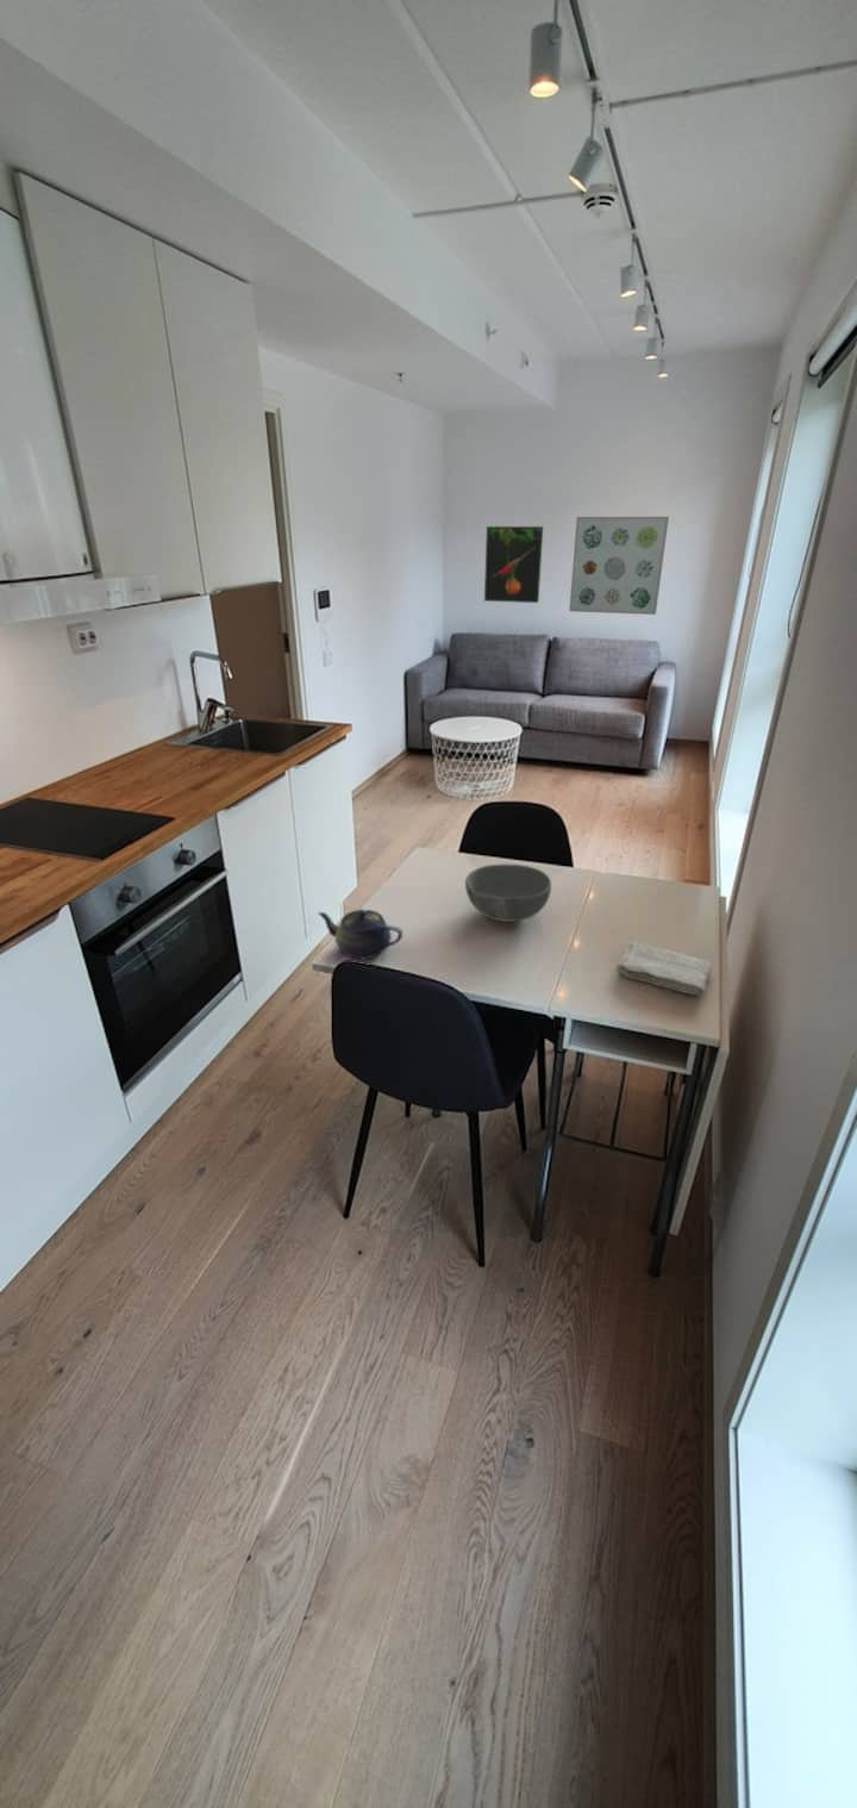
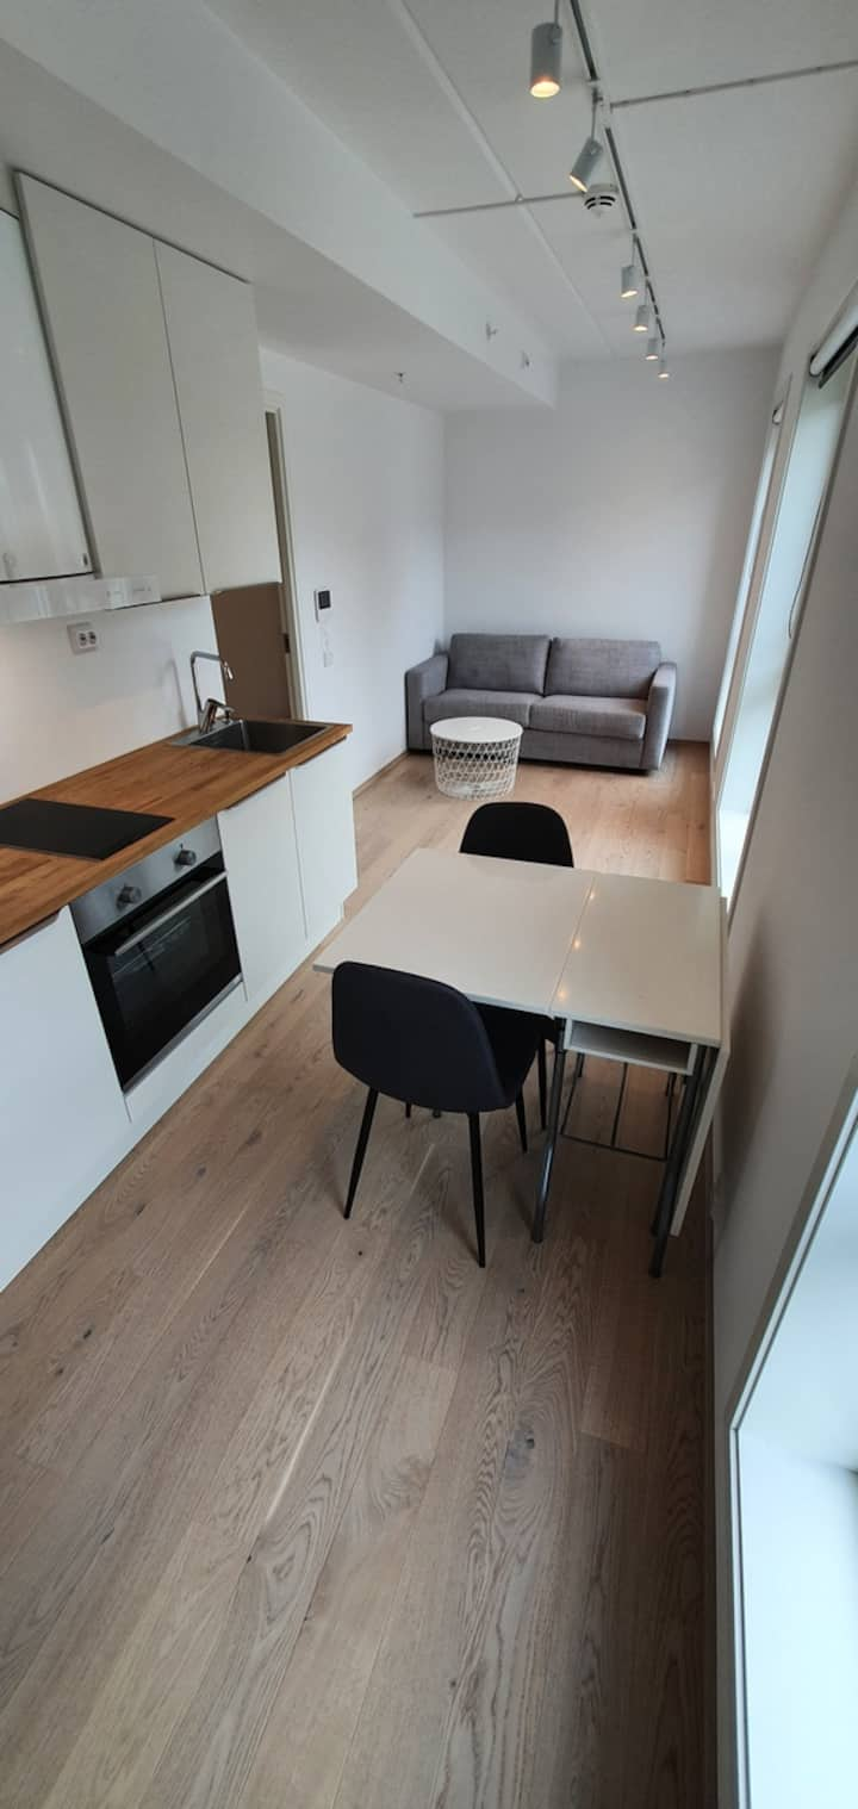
- washcloth (664, 966)
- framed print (512, 565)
- teapot (359, 929)
- bowl (507, 897)
- wall art (617, 566)
